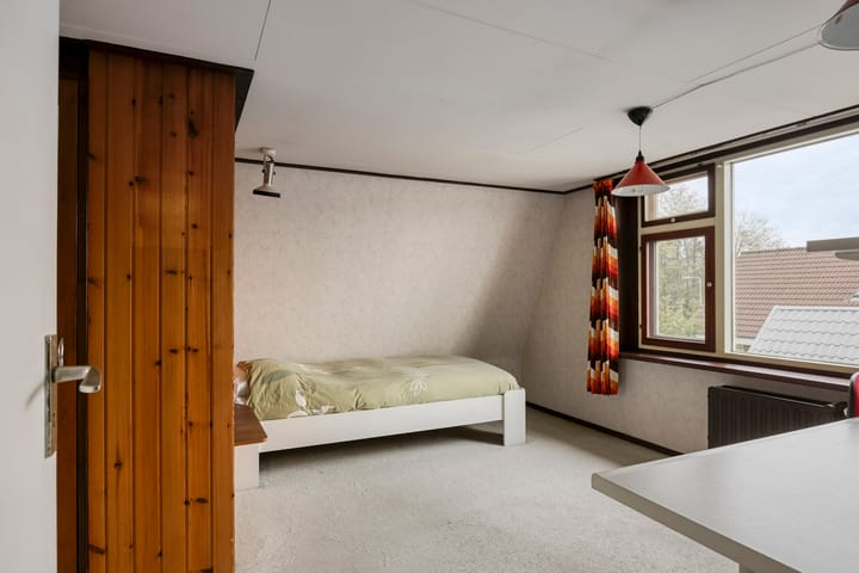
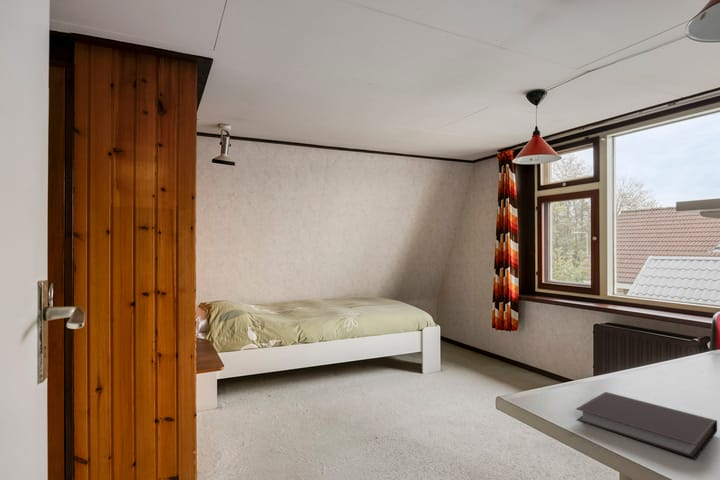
+ notebook (644, 419)
